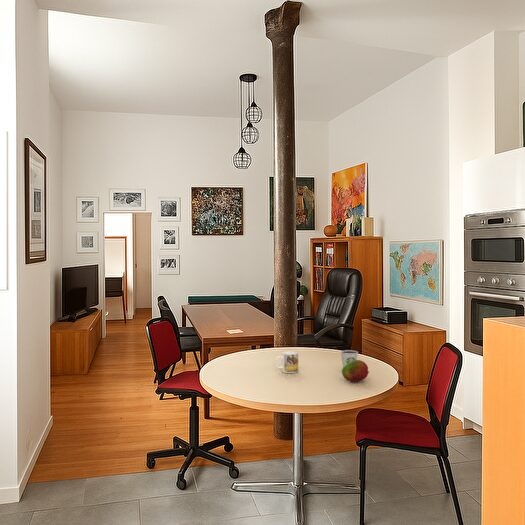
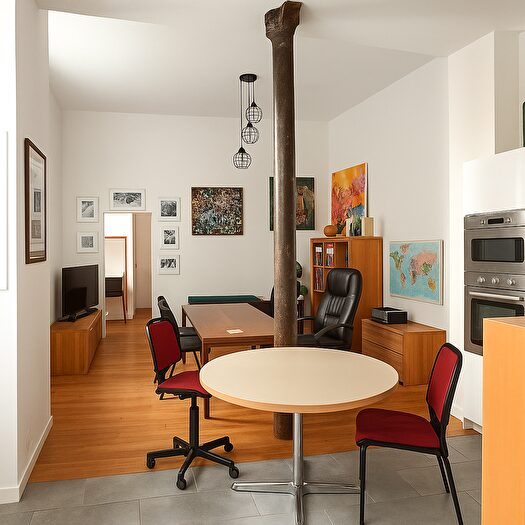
- mug (286, 362)
- fruit (355, 371)
- dixie cup (348, 362)
